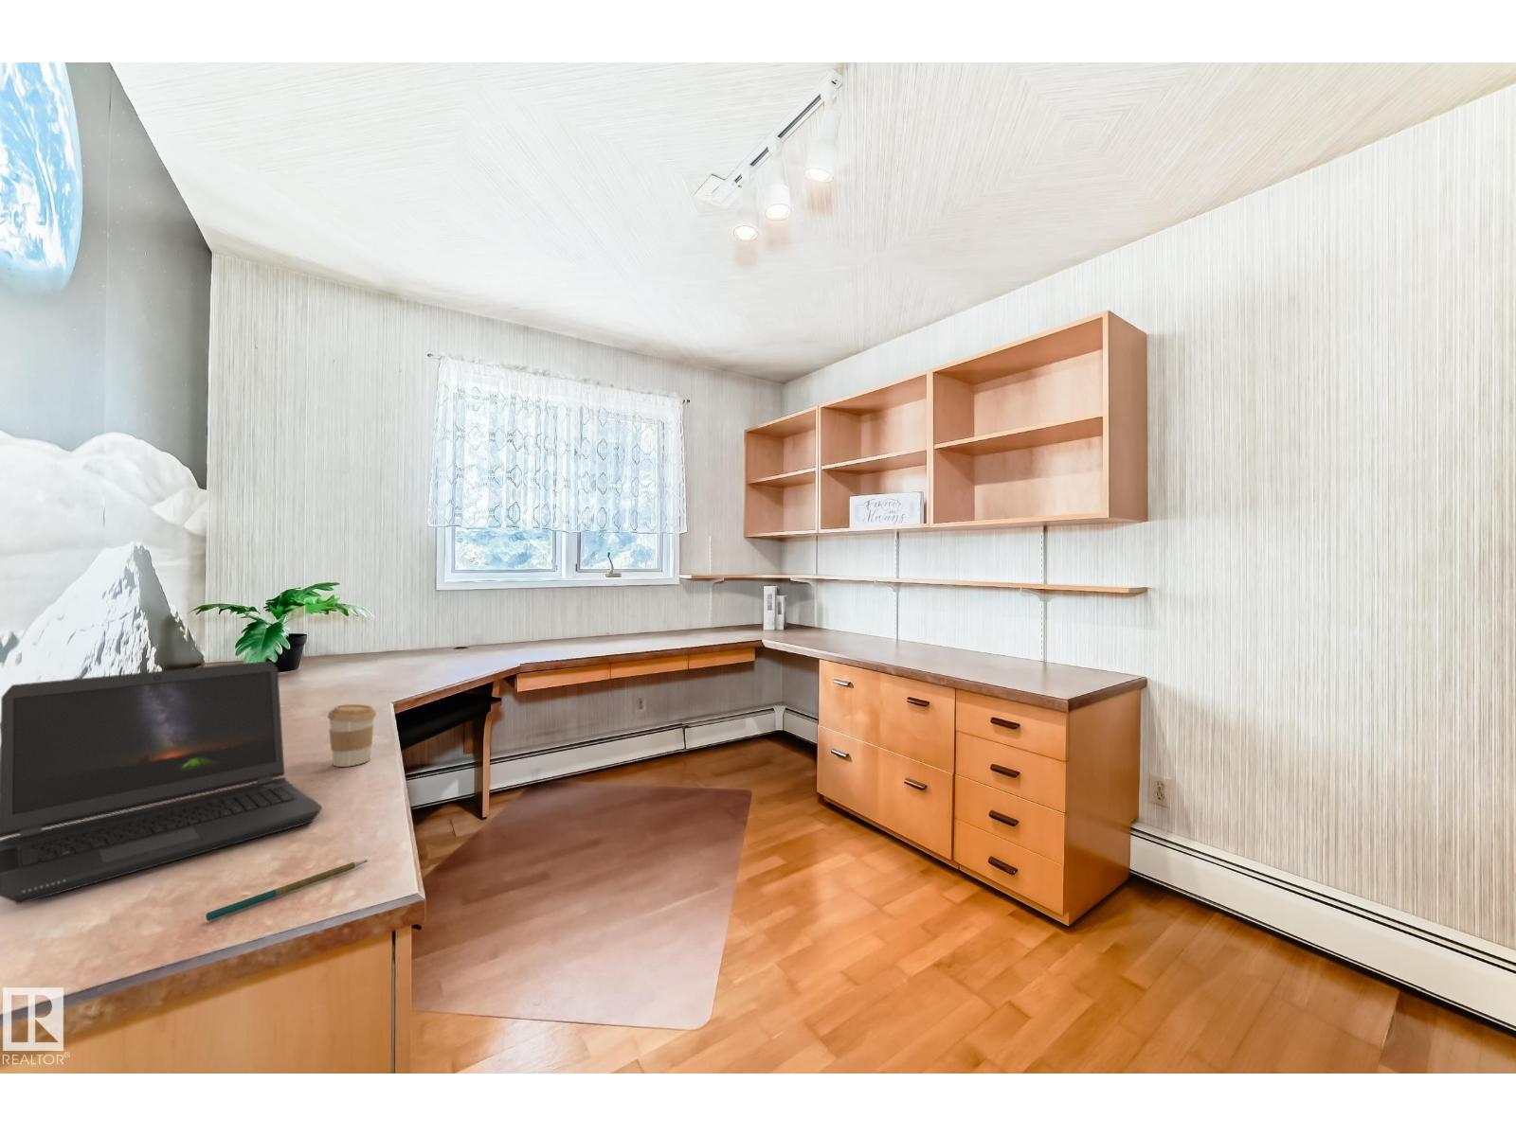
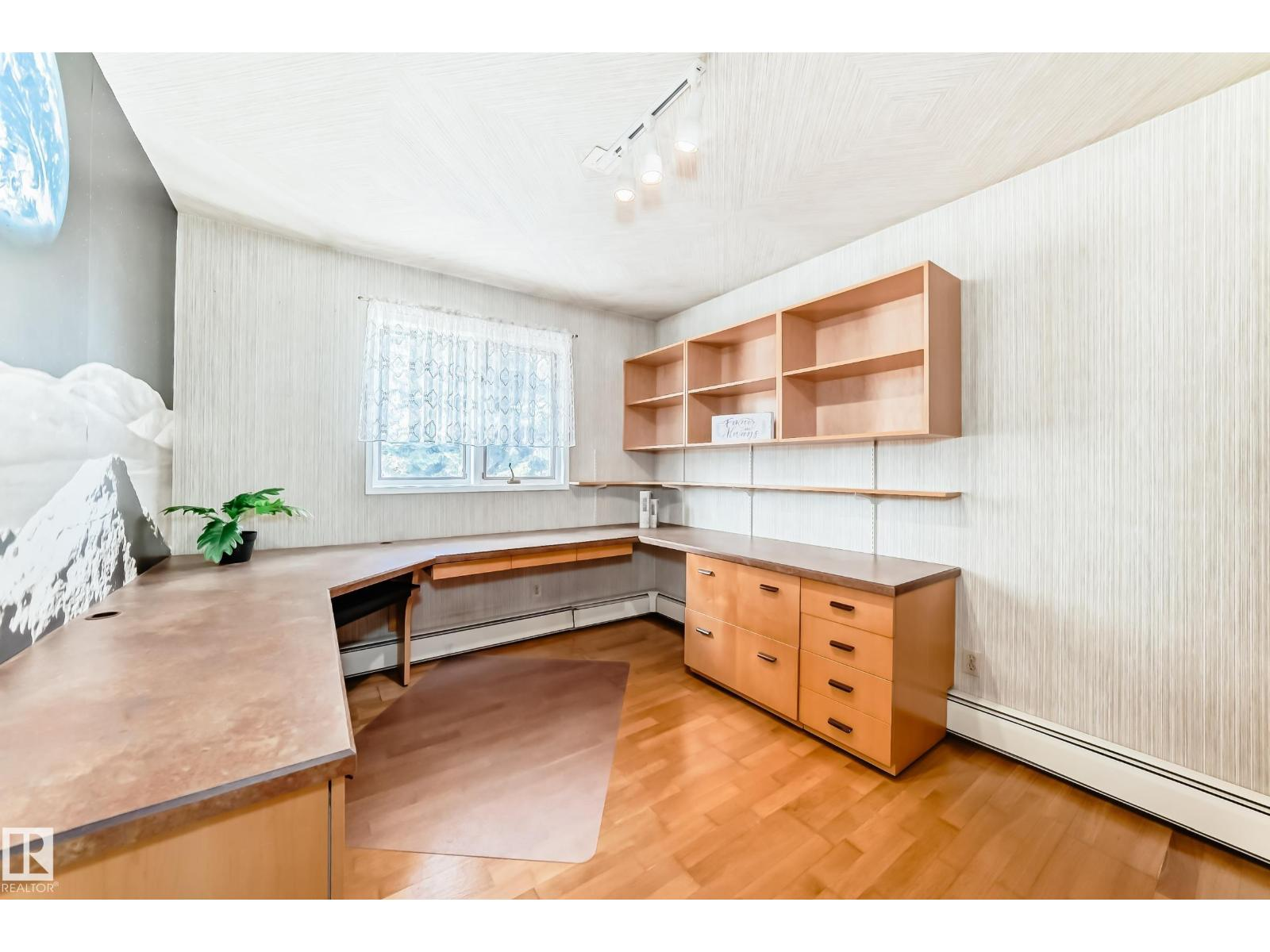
- coffee cup (351, 733)
- laptop computer (171, 757)
- pen (294, 887)
